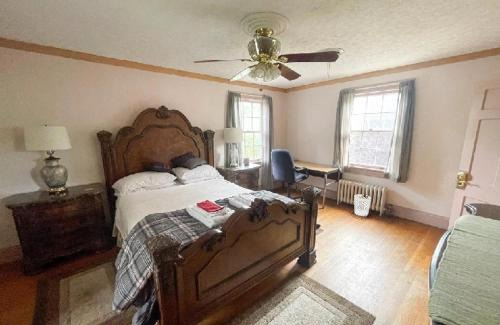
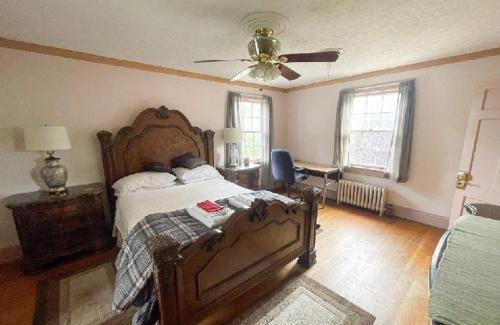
- wastebasket (361, 205)
